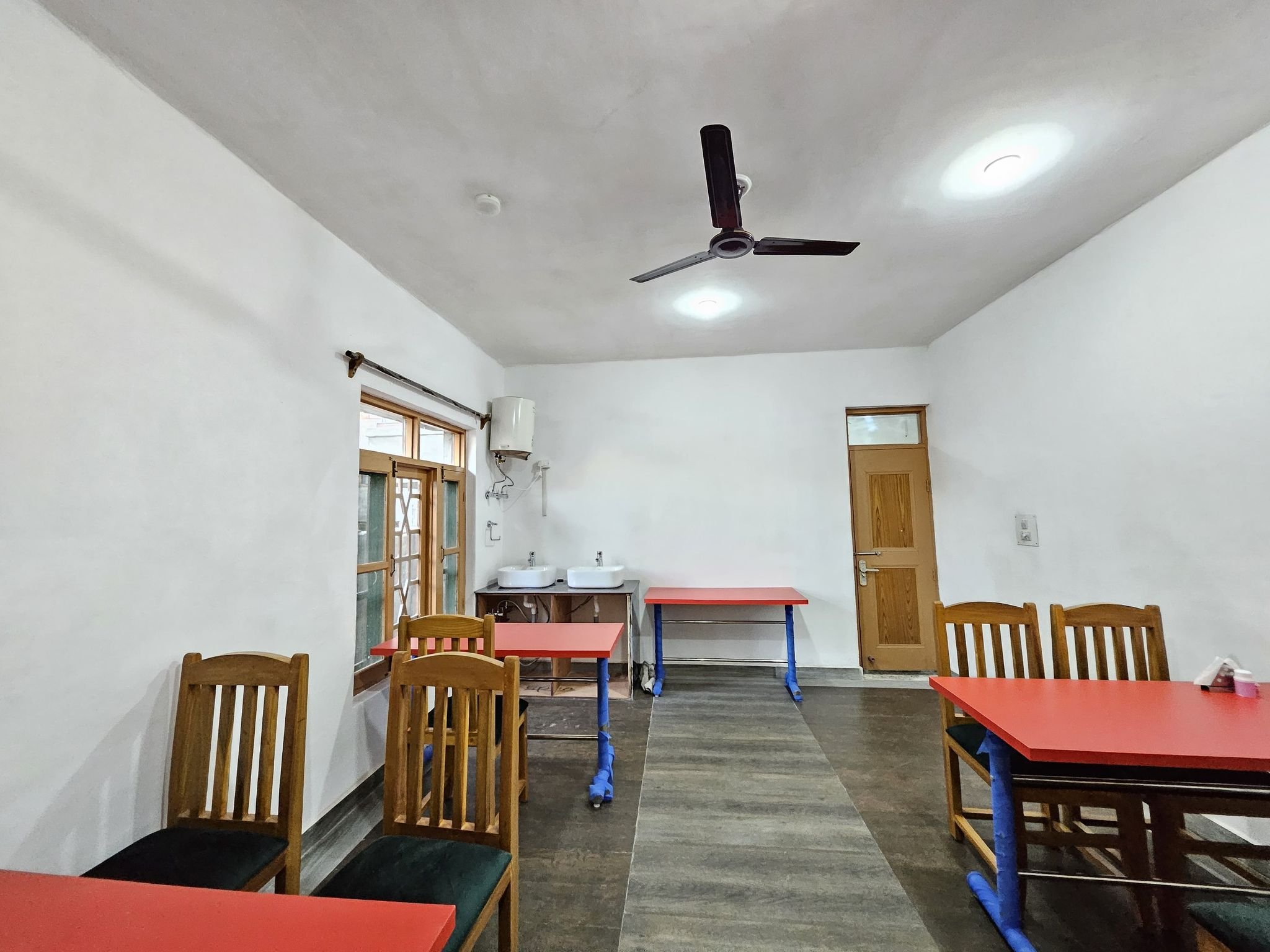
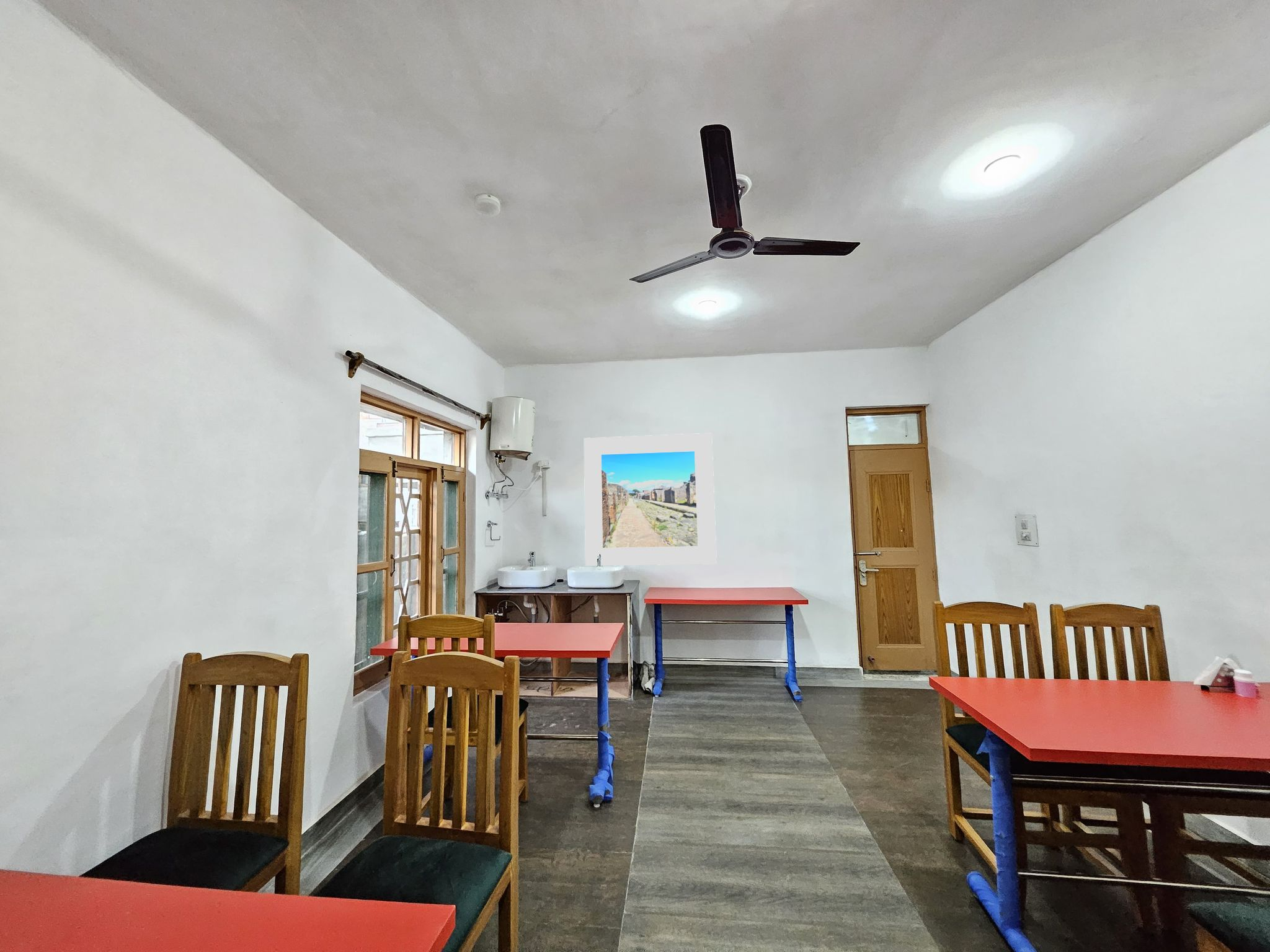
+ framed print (649, 499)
